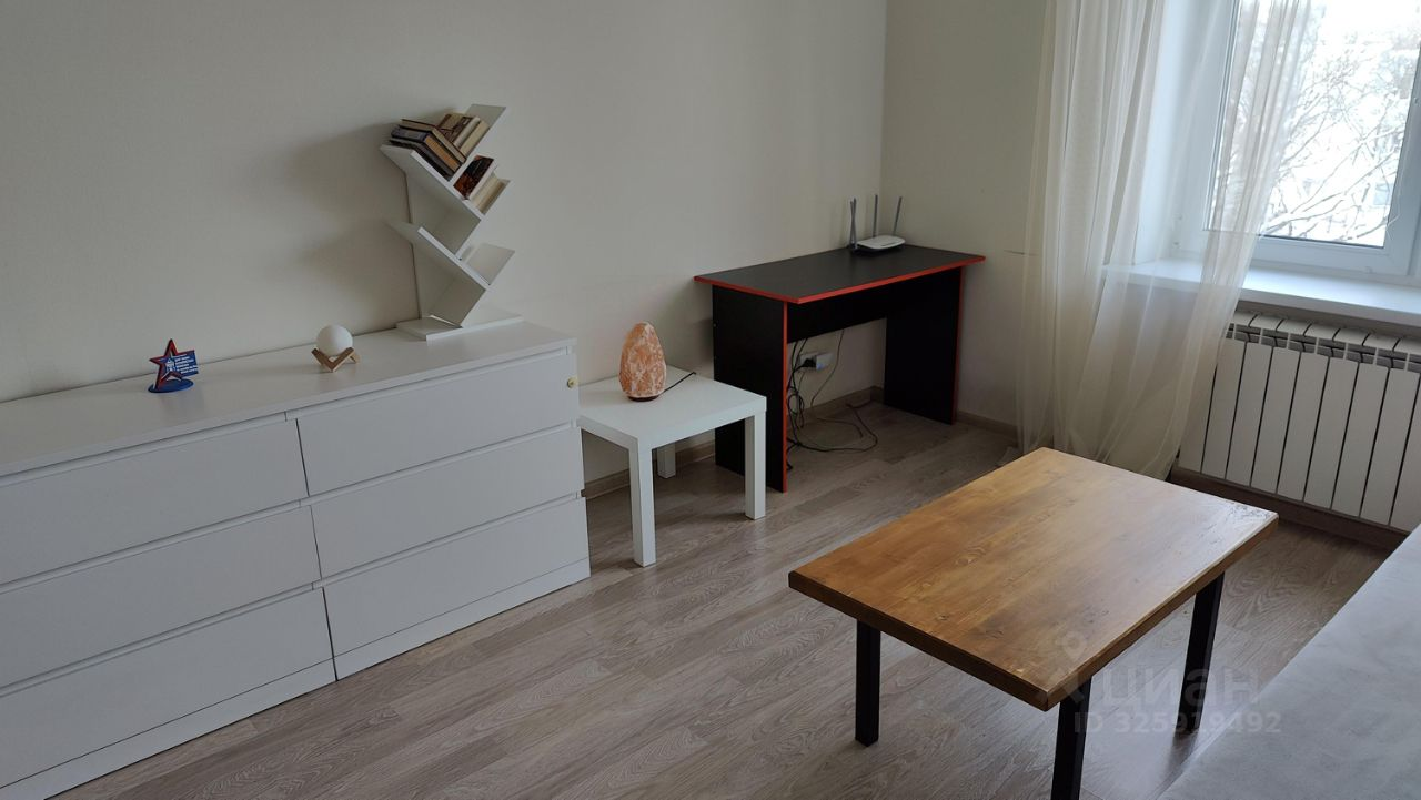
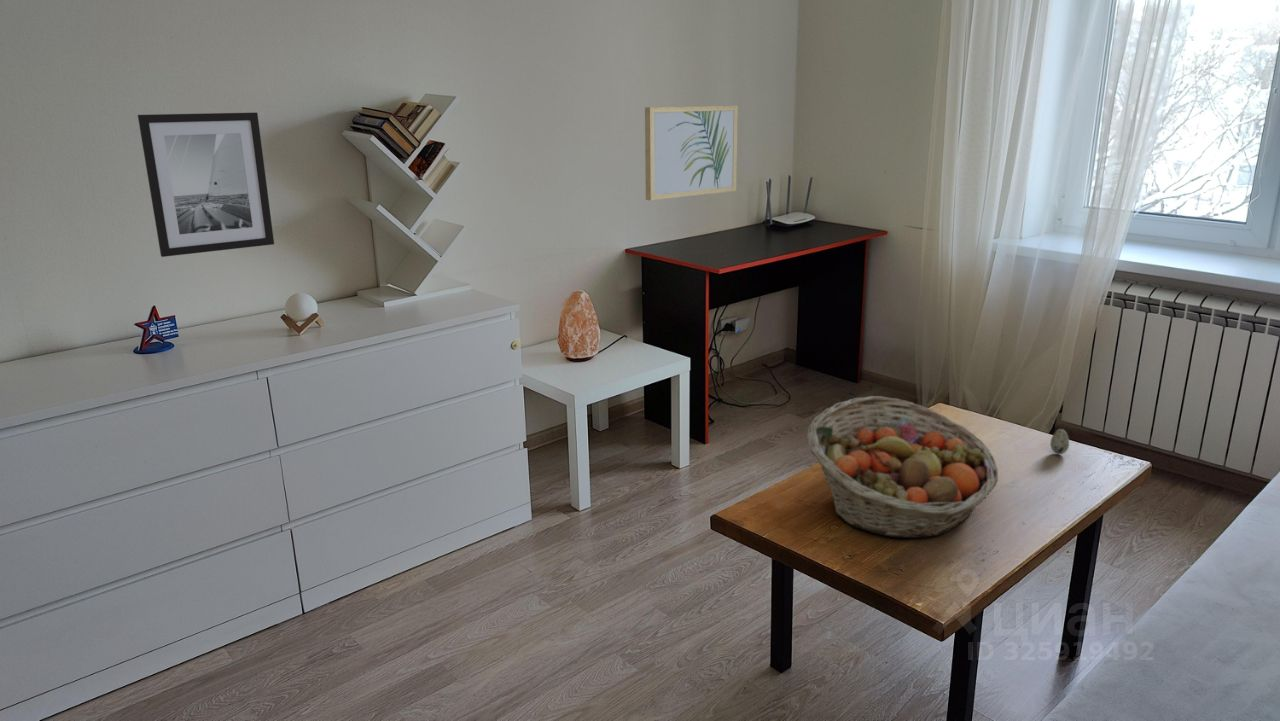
+ speckled egg (1060, 441)
+ fruit basket (900, 464)
+ wall art (209, 183)
+ wall art (693, 151)
